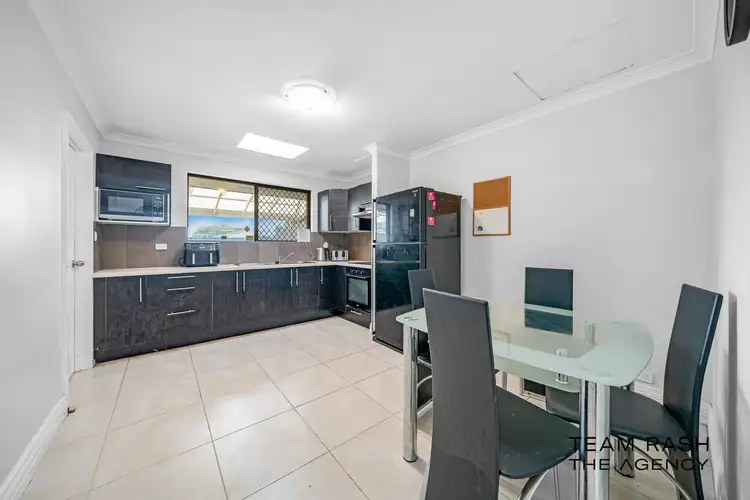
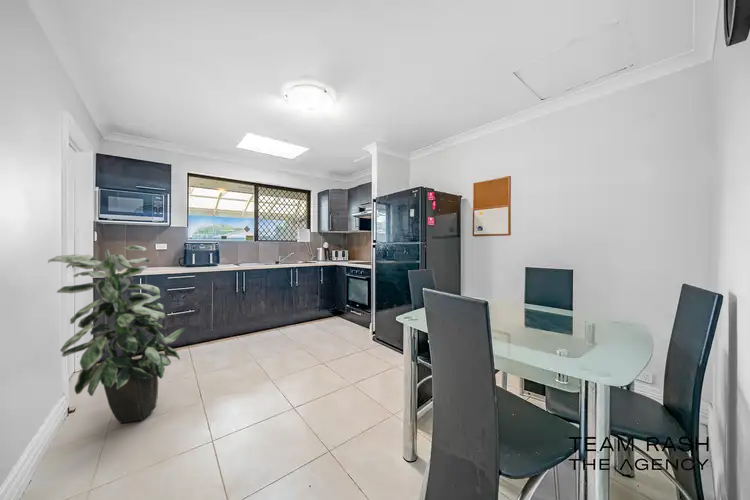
+ indoor plant (123, 333)
